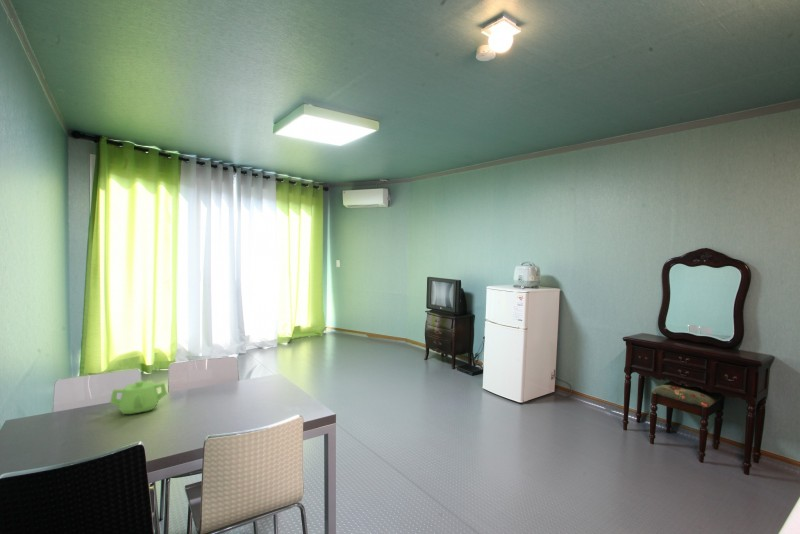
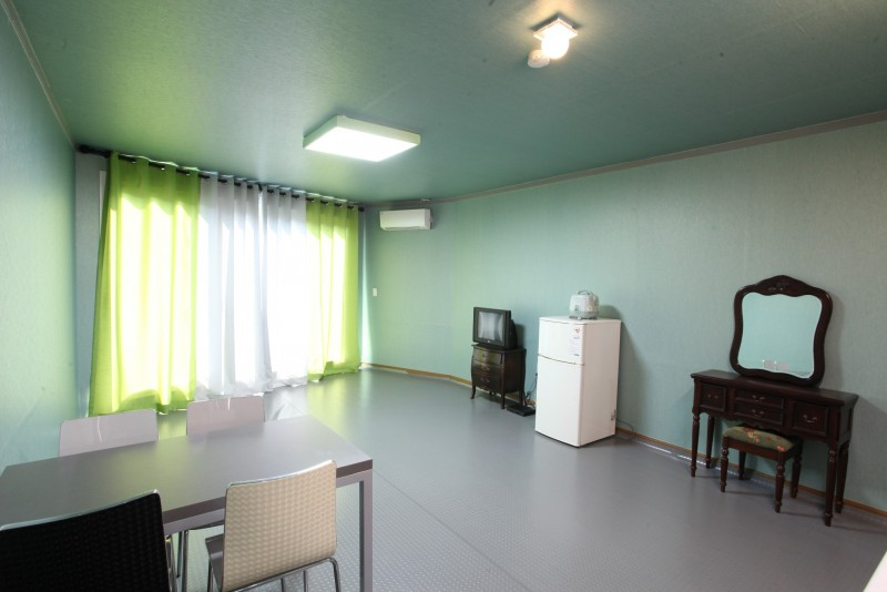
- teapot (139, 395)
